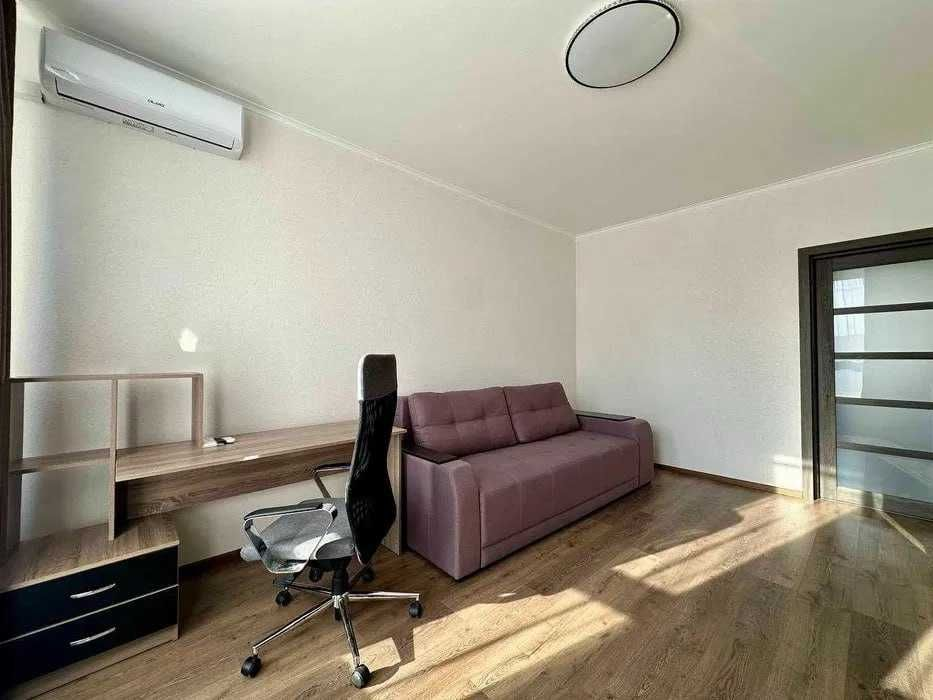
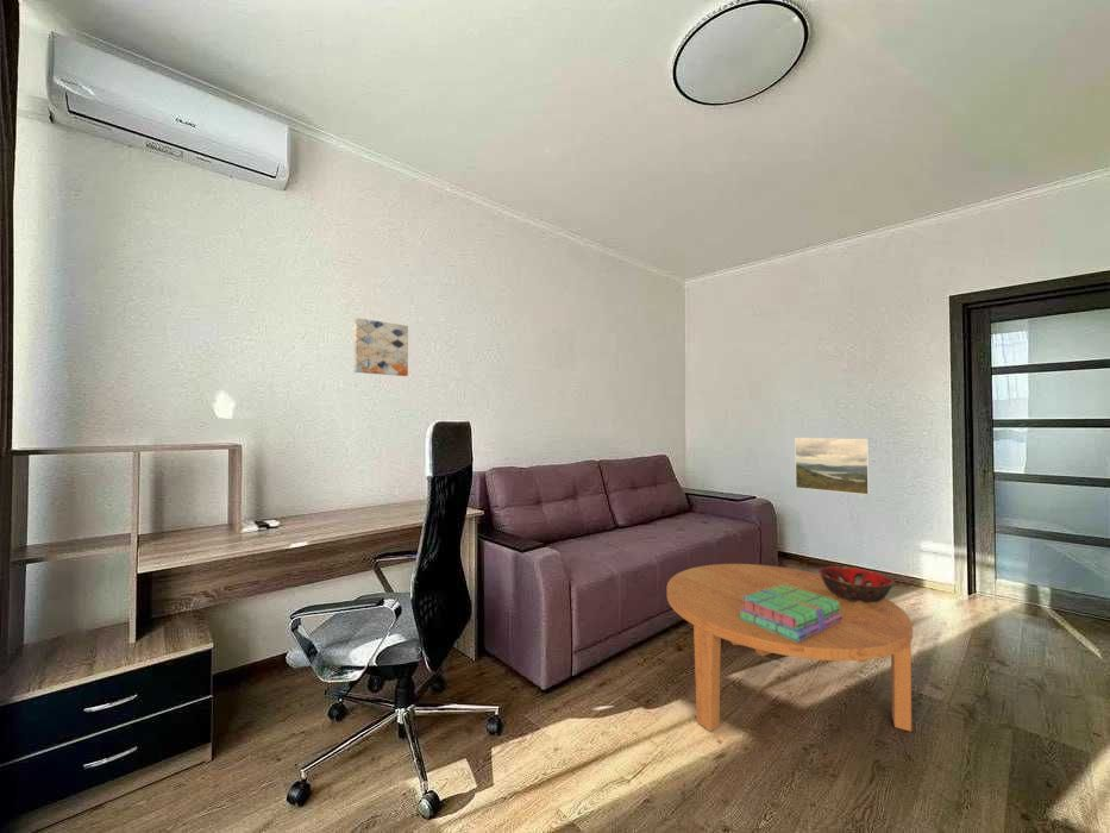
+ wall art (382, 347)
+ decorative bowl (855, 584)
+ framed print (829, 464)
+ stack of books (789, 609)
+ coffee table (777, 644)
